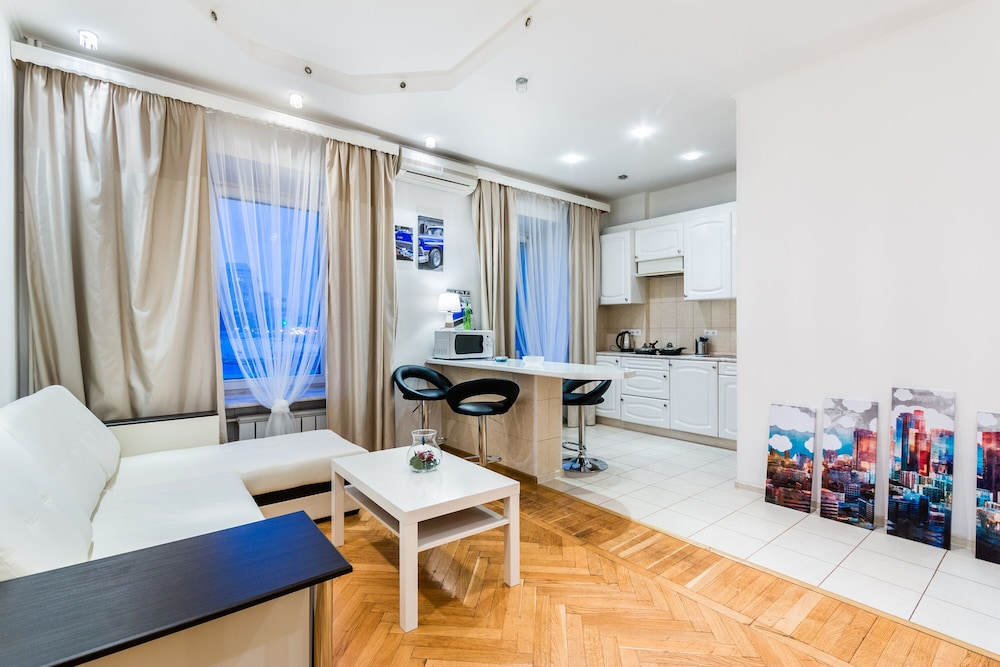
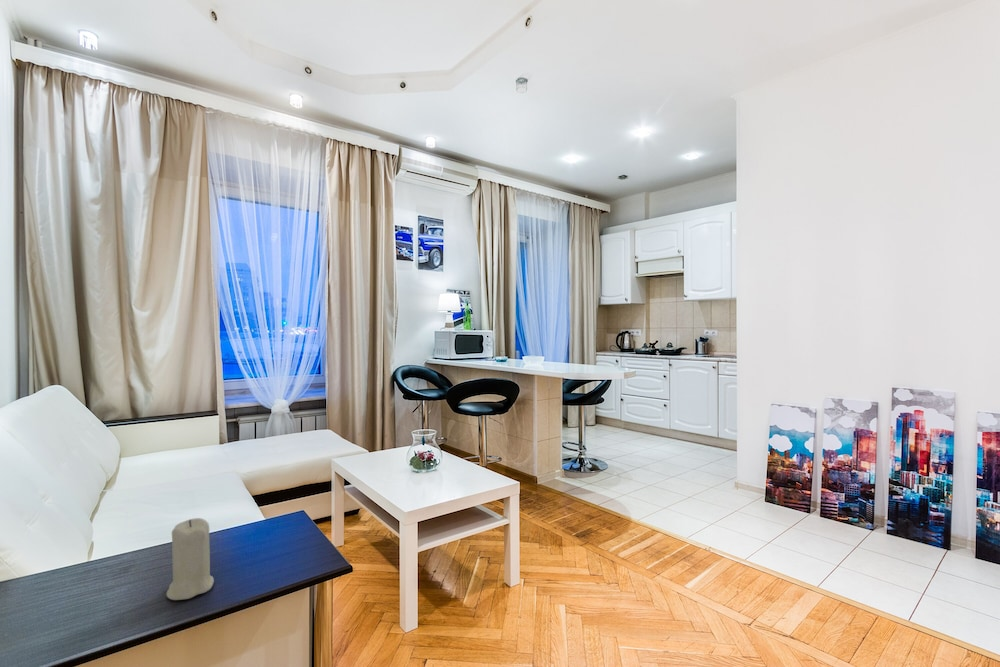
+ candle (190, 554)
